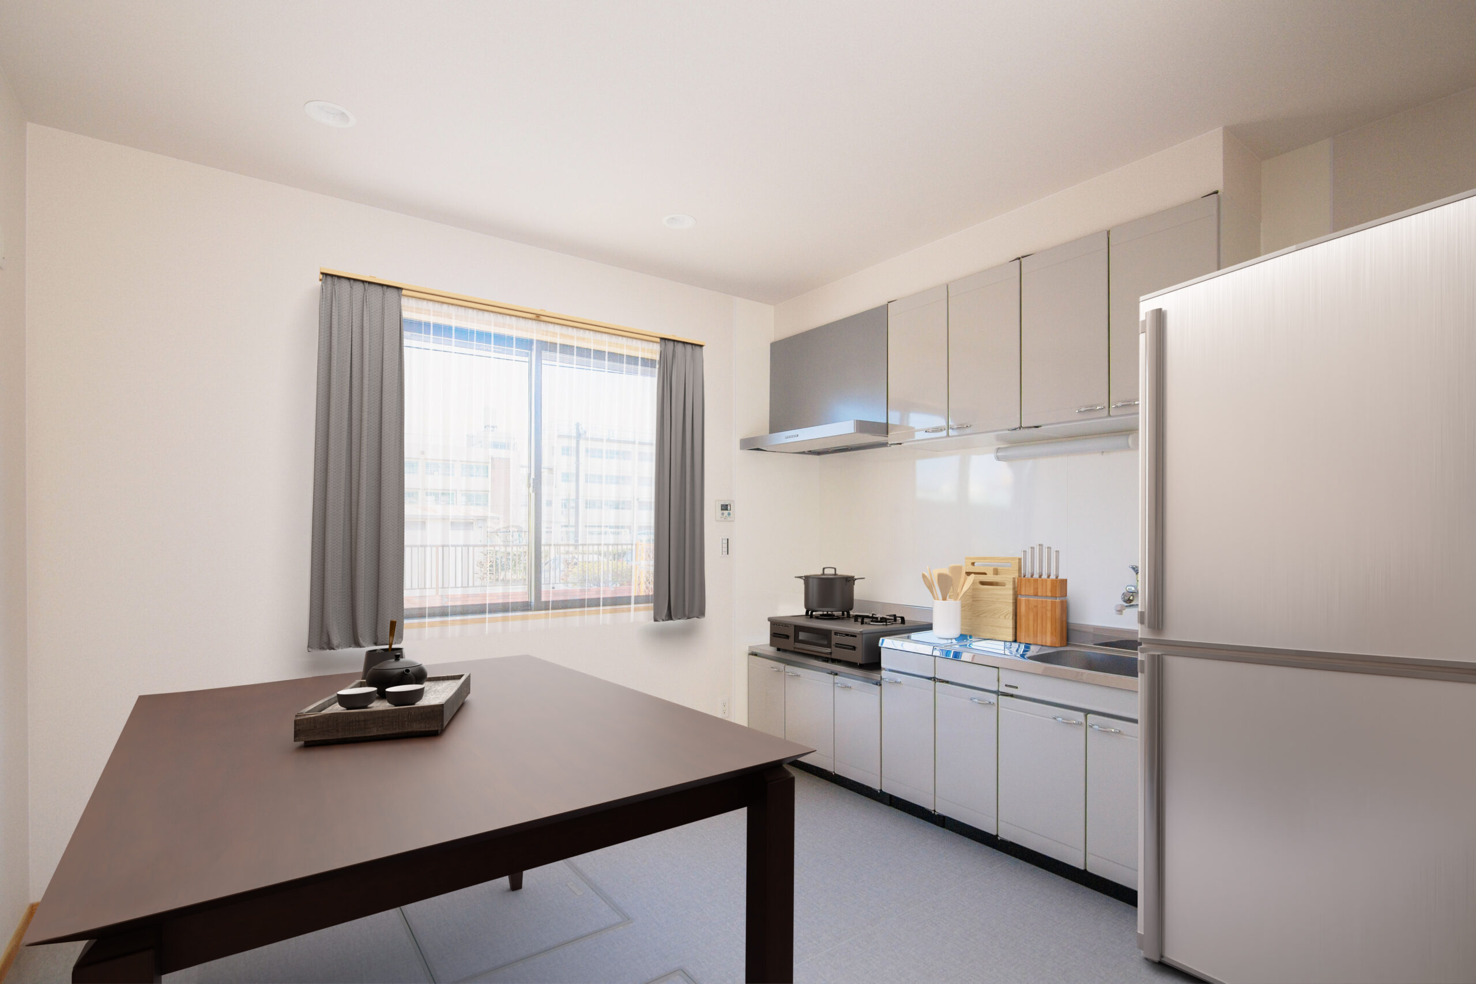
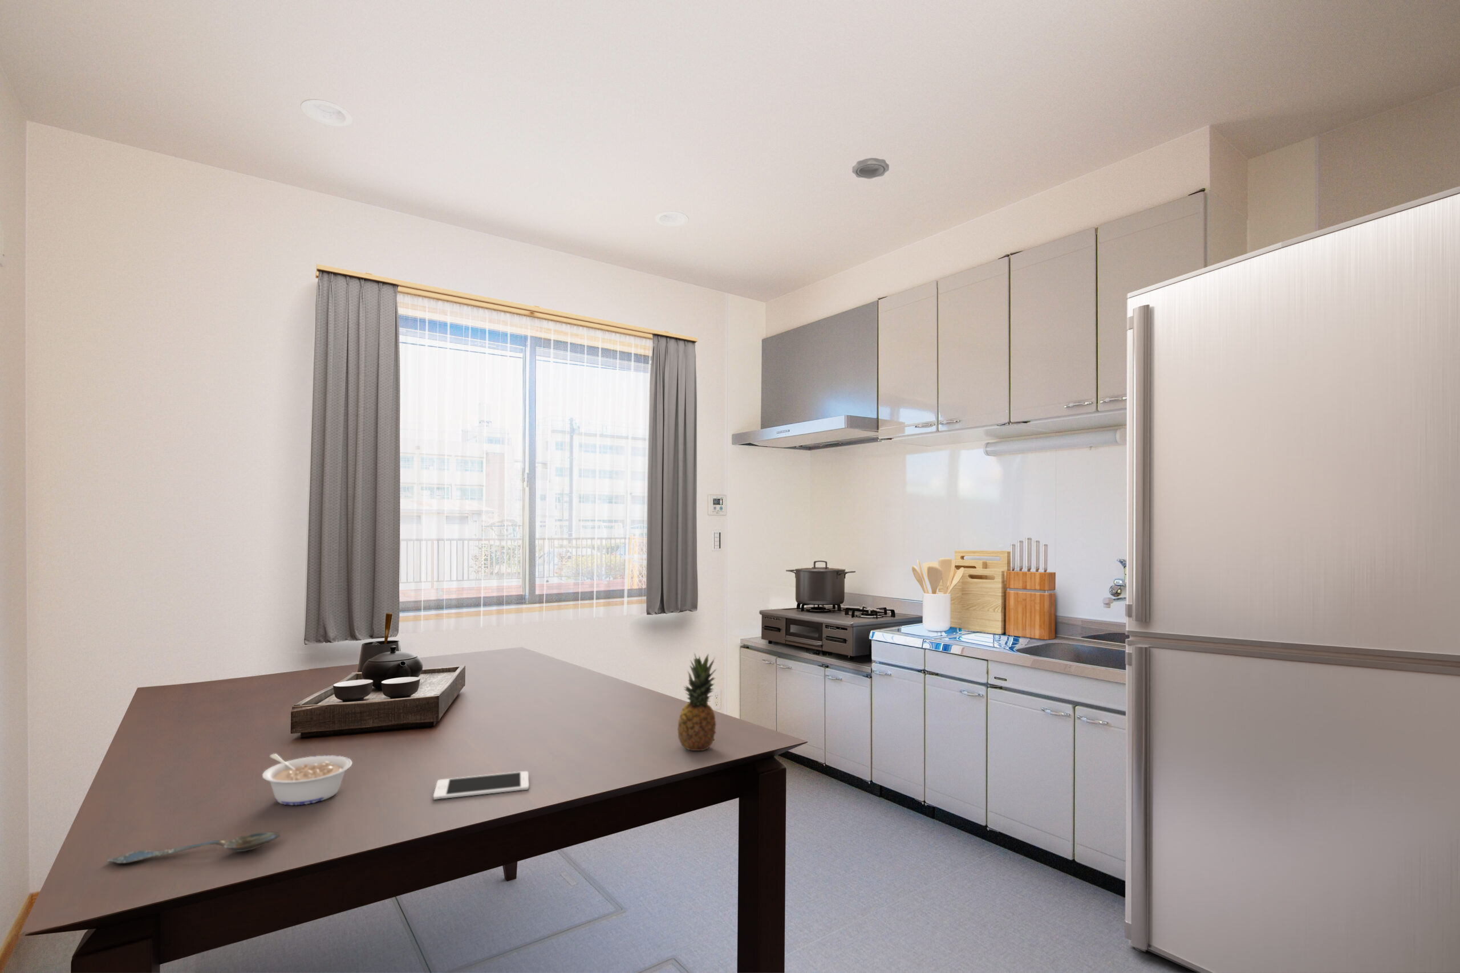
+ spoon (196, 847)
+ legume (304, 779)
+ fruit (697, 699)
+ smoke detector (870, 165)
+ cell phone (482, 784)
